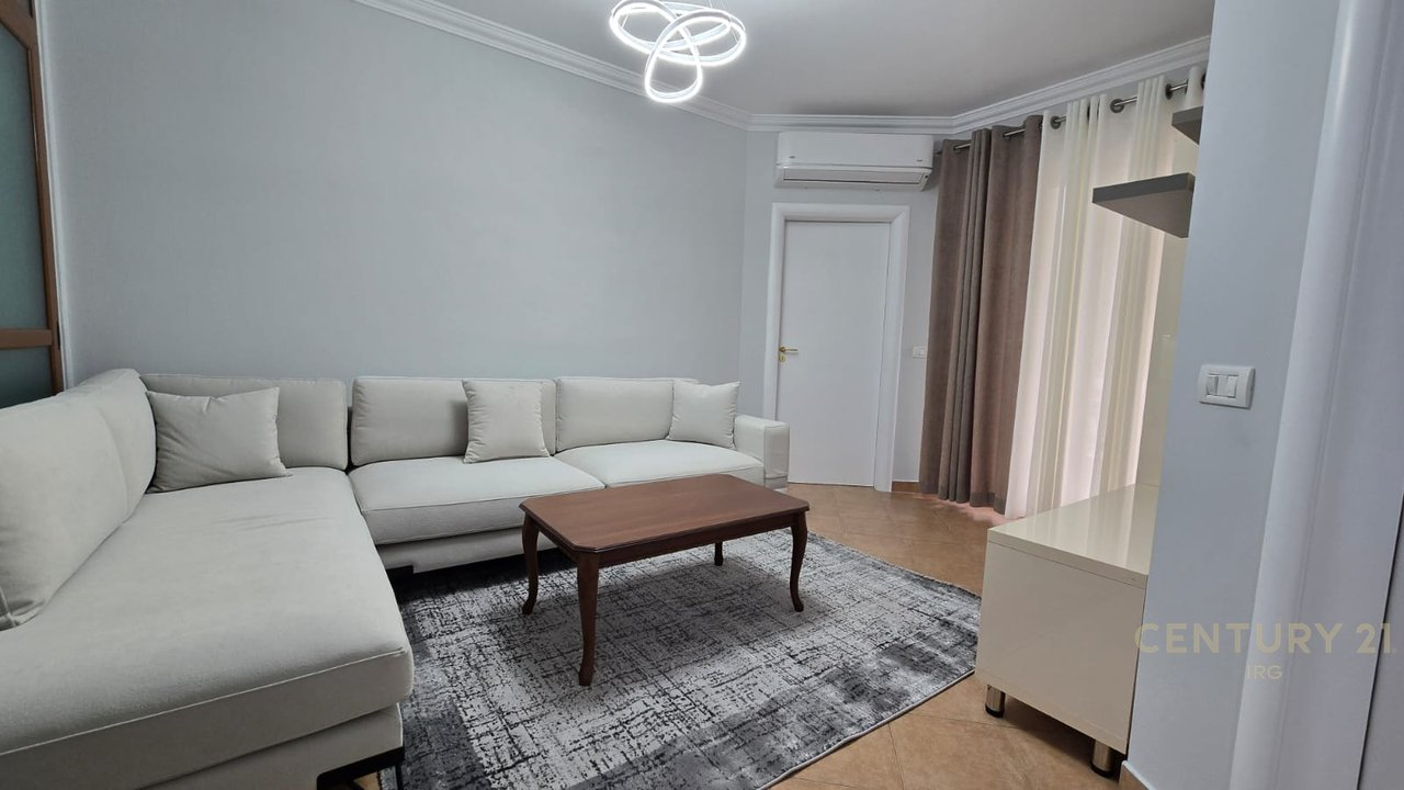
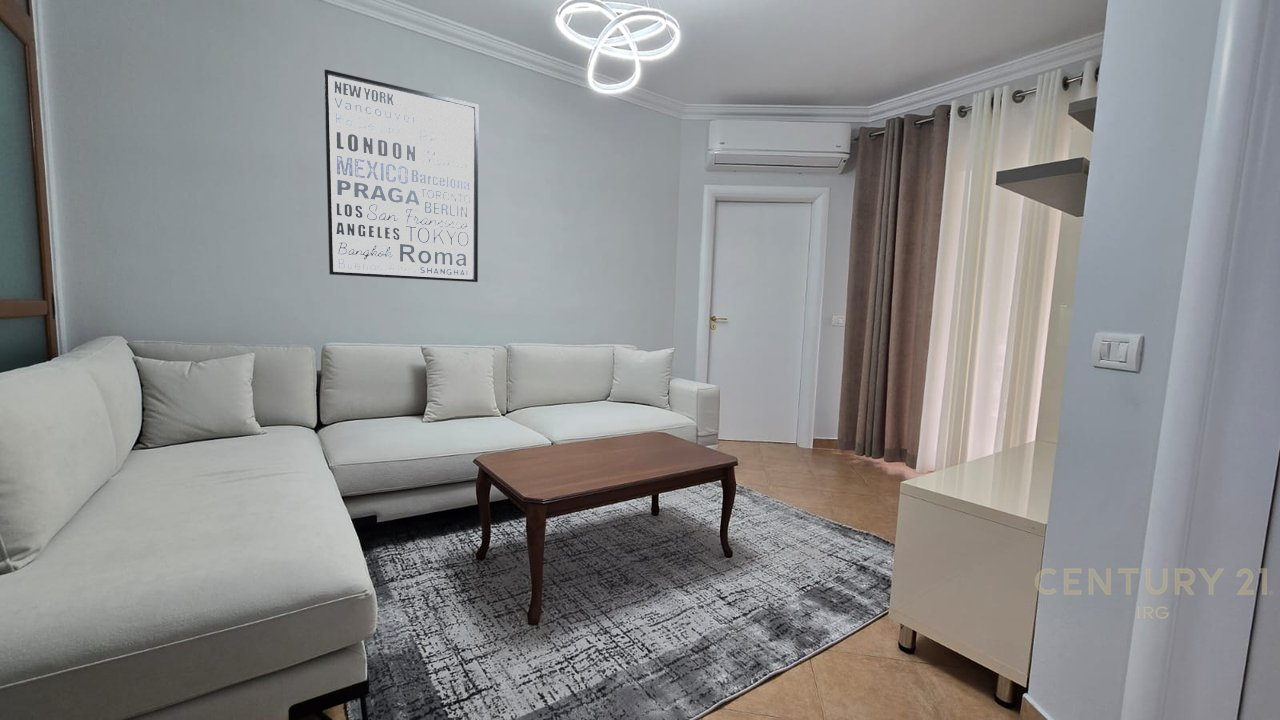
+ wall art (407, 185)
